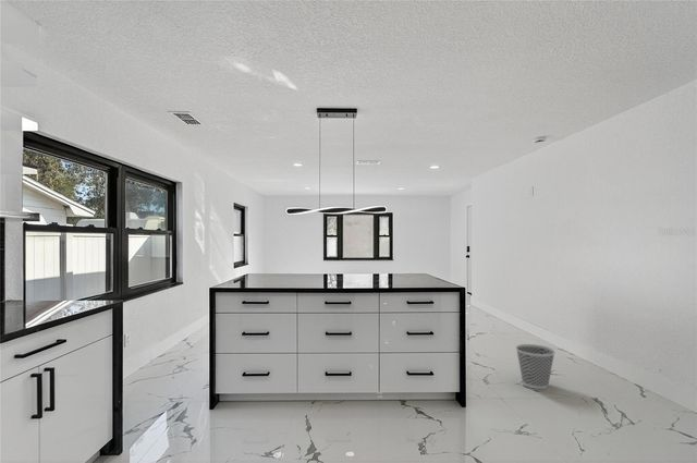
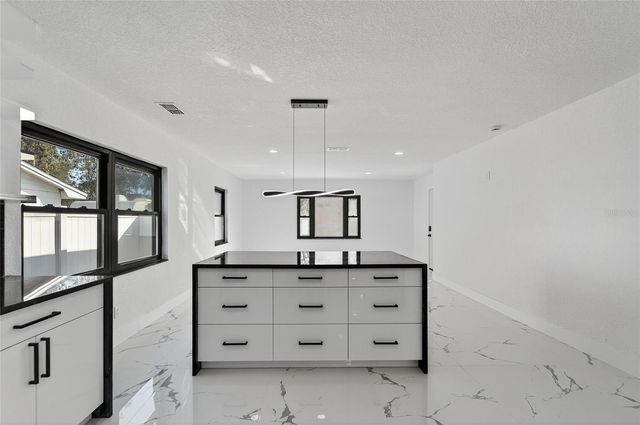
- wastebasket (535, 366)
